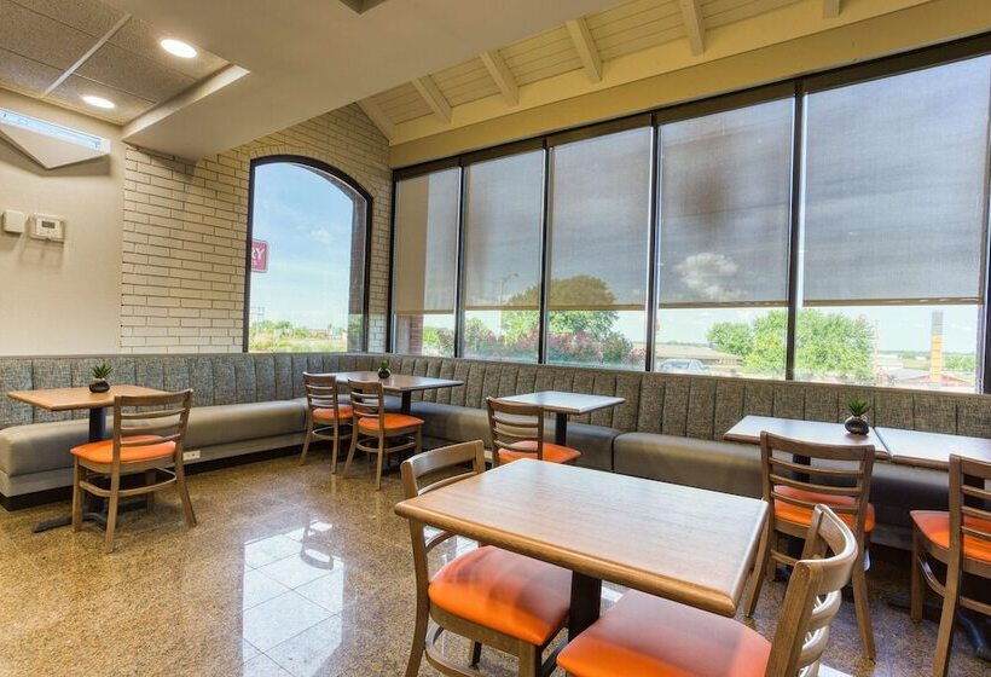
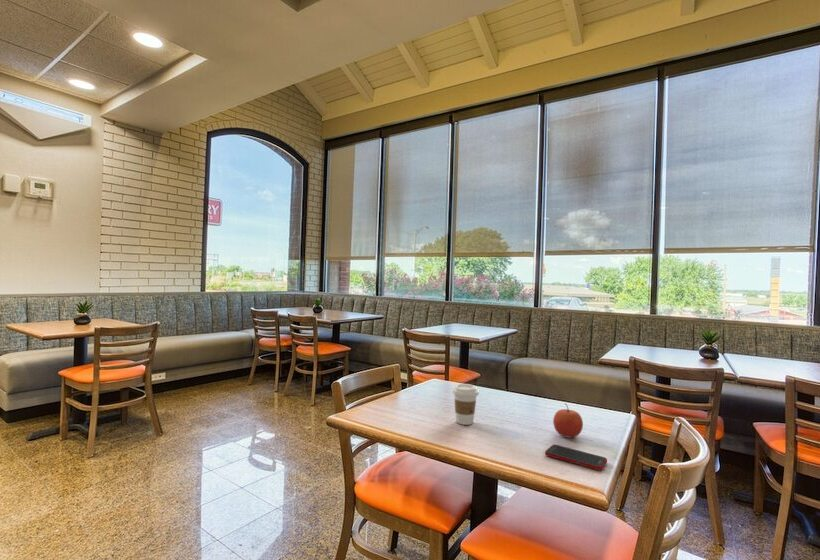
+ cell phone (575, 456)
+ coffee cup (465, 404)
+ apple (568, 419)
